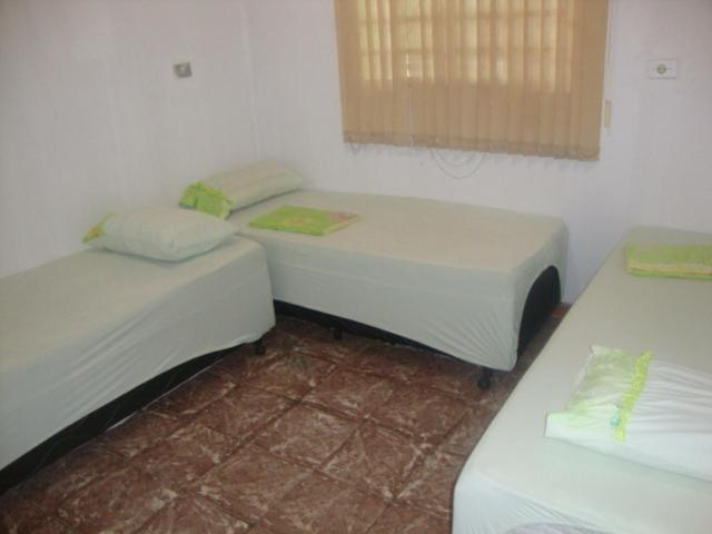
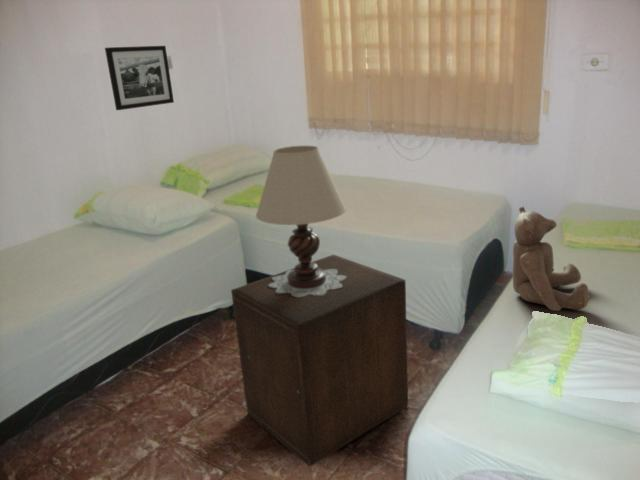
+ nightstand (322, 350)
+ teddy bear (551, 254)
+ picture frame (141, 76)
+ table lamp (301, 217)
